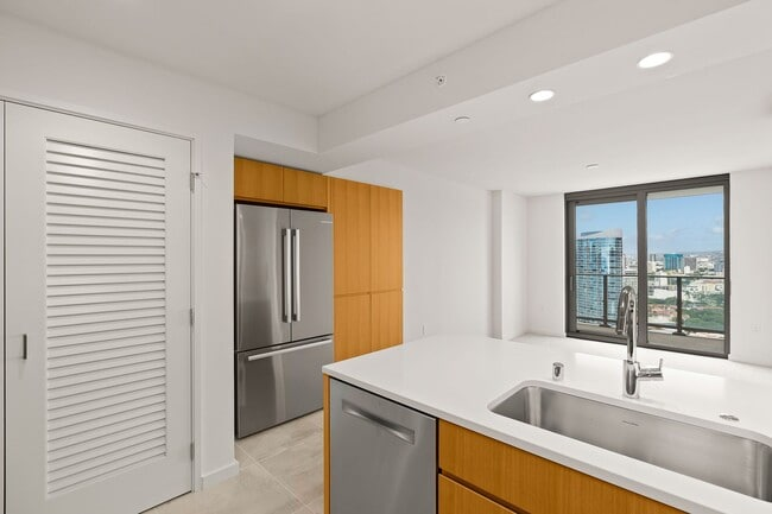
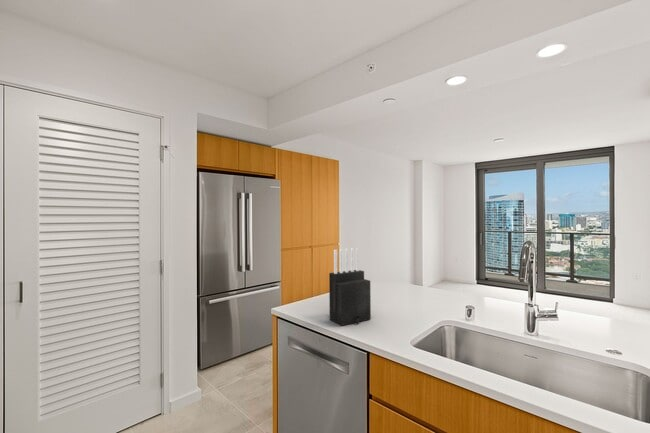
+ knife block (351, 284)
